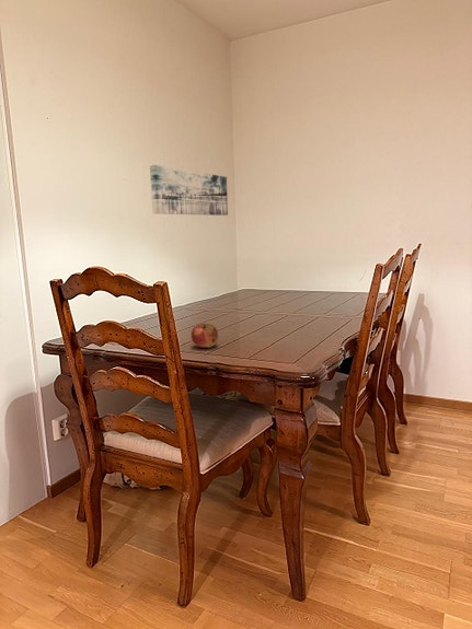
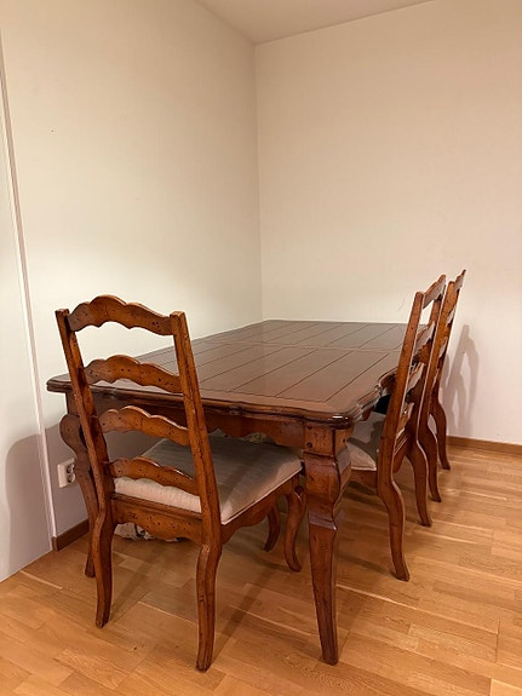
- wall art (193, 193)
- fruit (205, 335)
